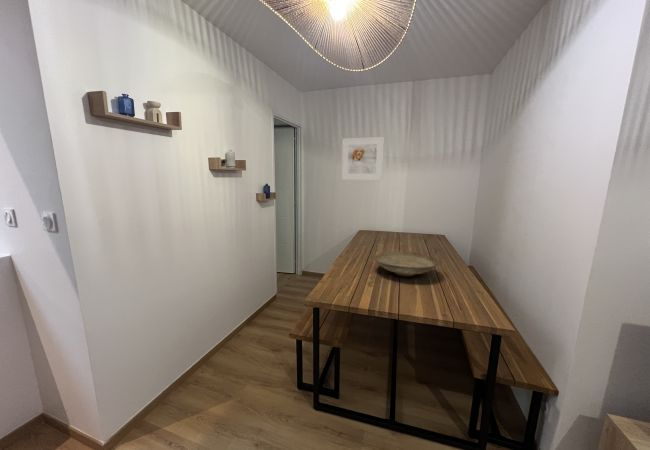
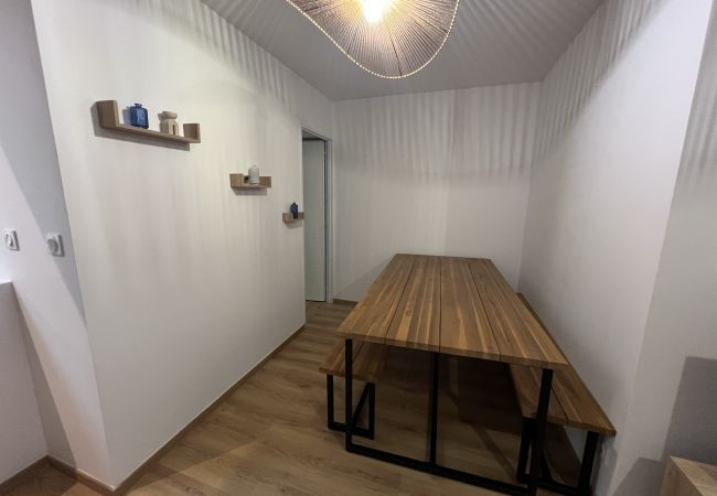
- decorative bowl (405, 266)
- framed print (362, 159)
